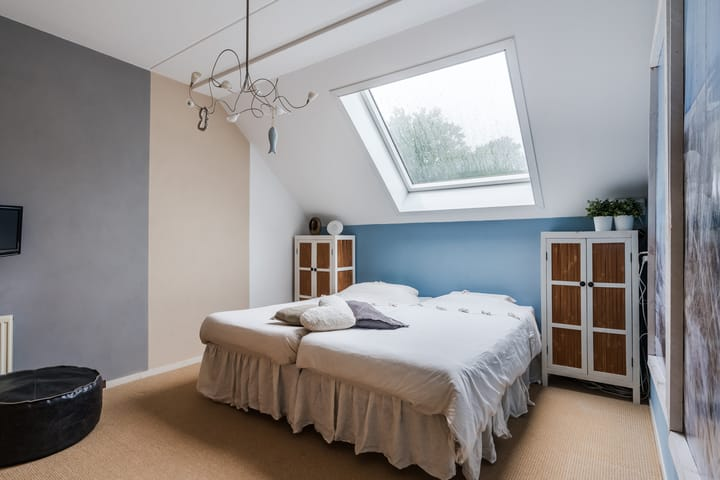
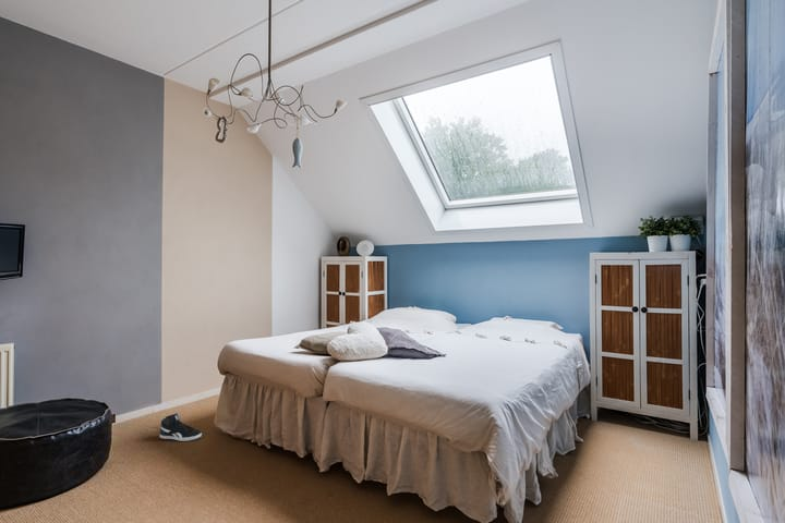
+ sneaker (179, 425)
